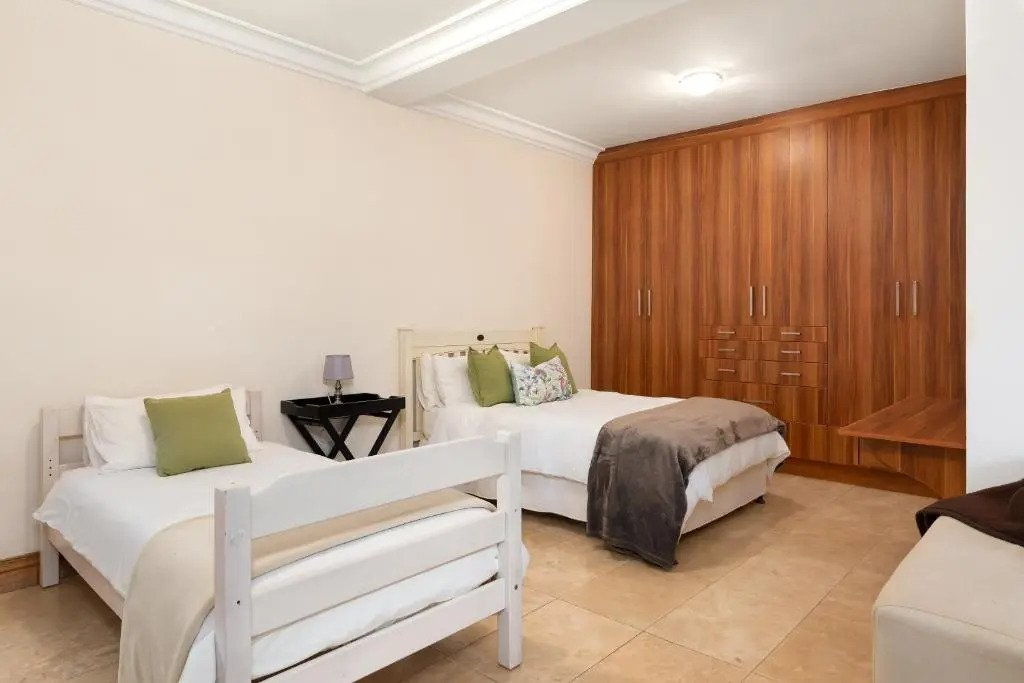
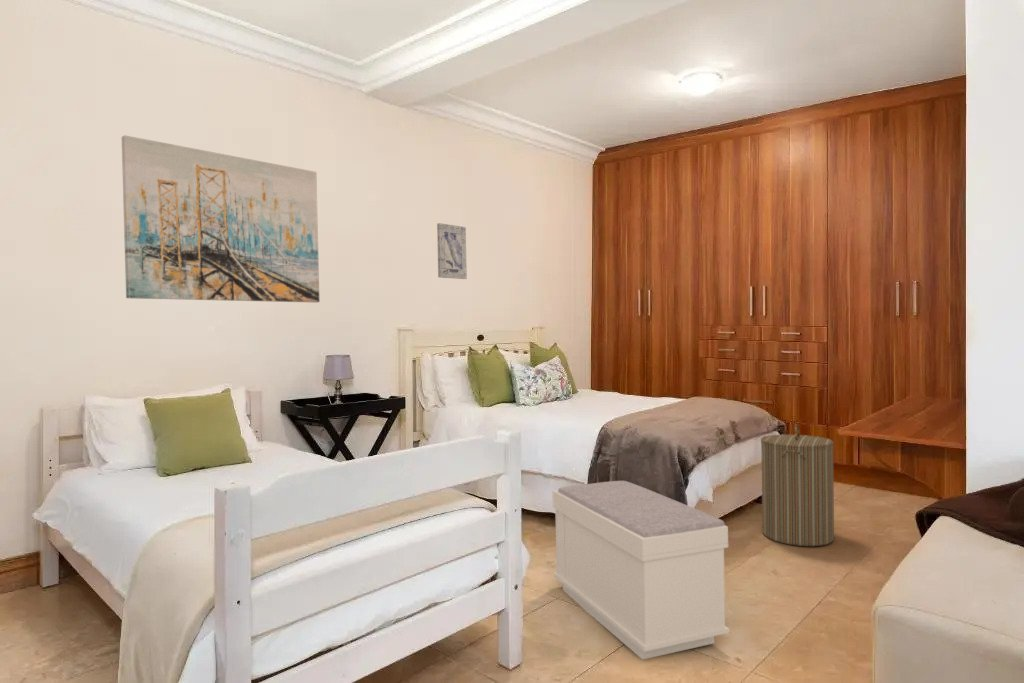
+ wall art (452, 251)
+ laundry hamper (796, 480)
+ wall art (231, 228)
+ bench (632, 556)
